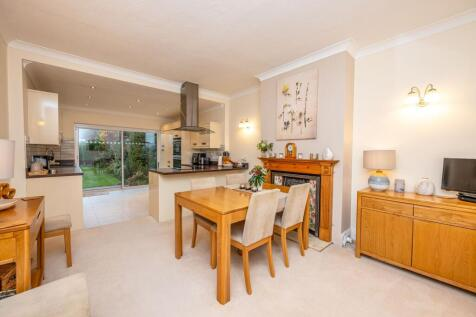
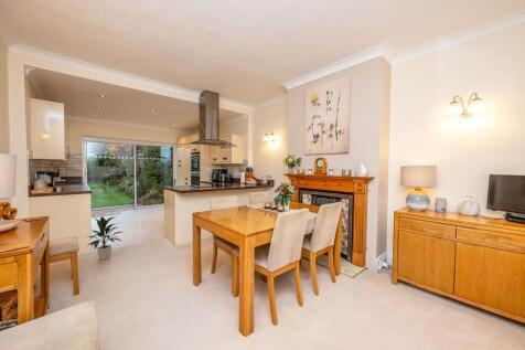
+ indoor plant (103, 236)
